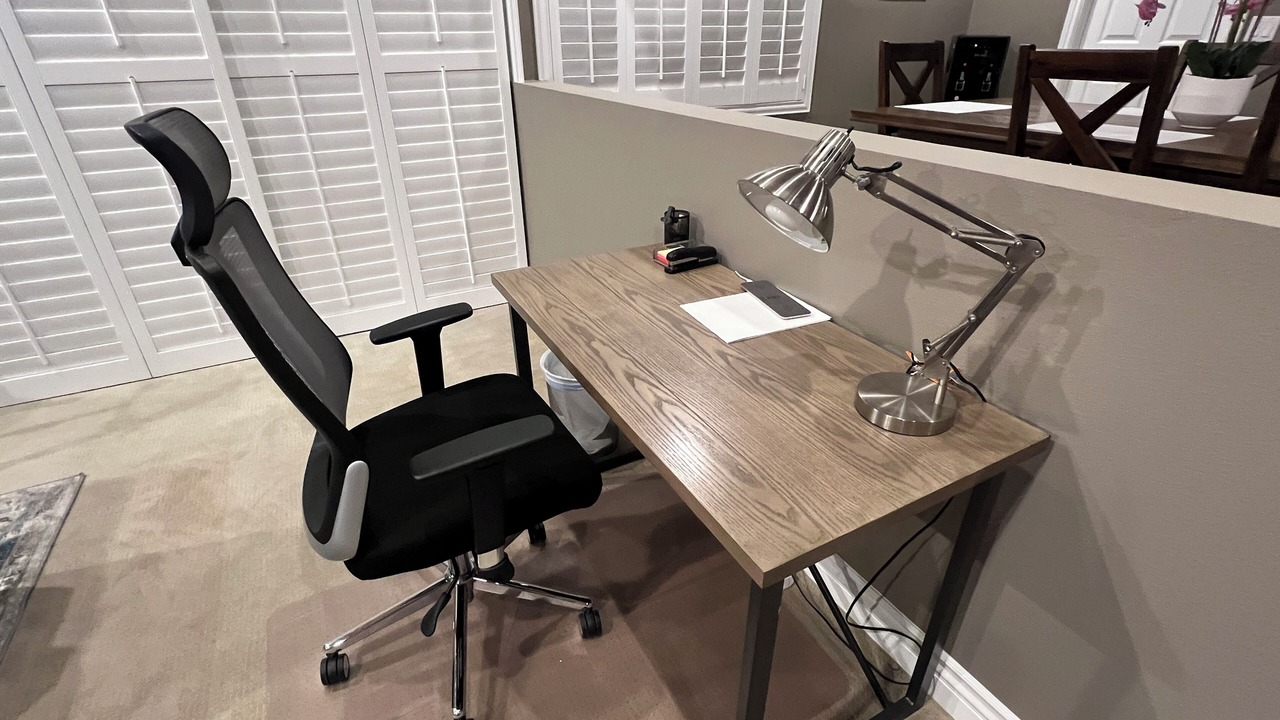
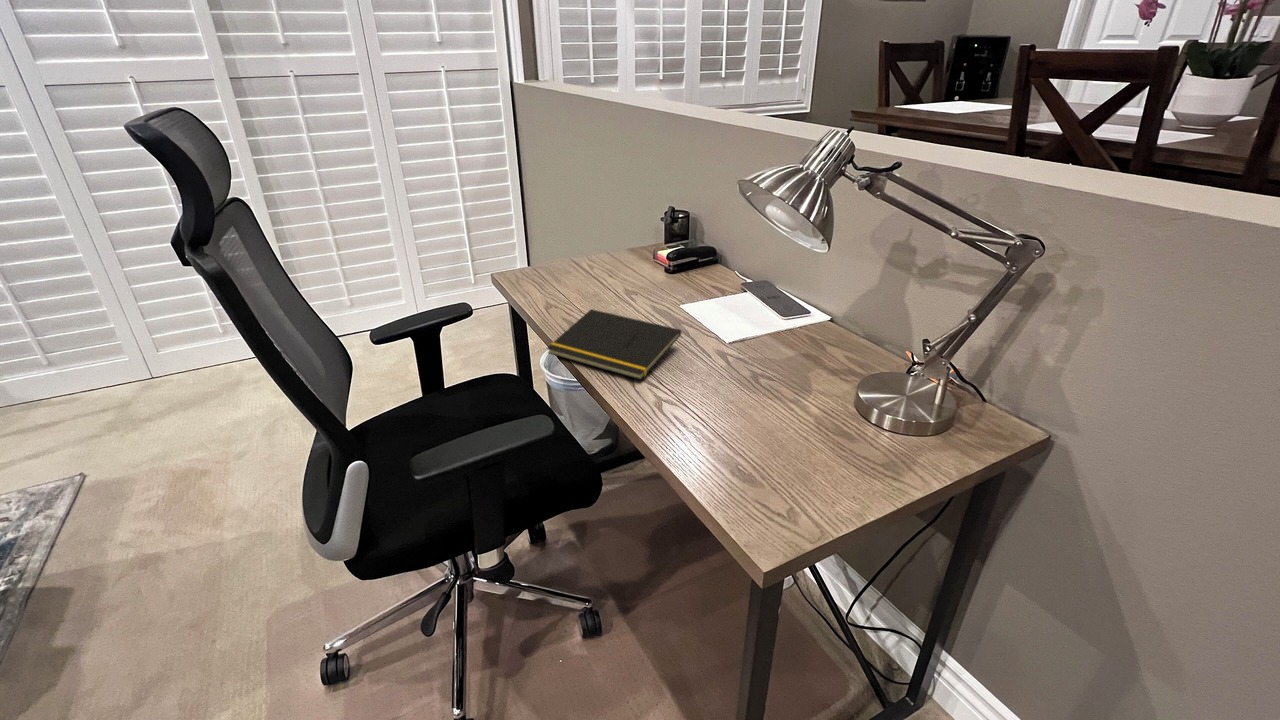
+ notepad (614, 341)
